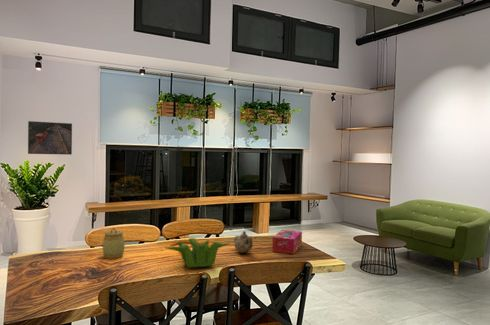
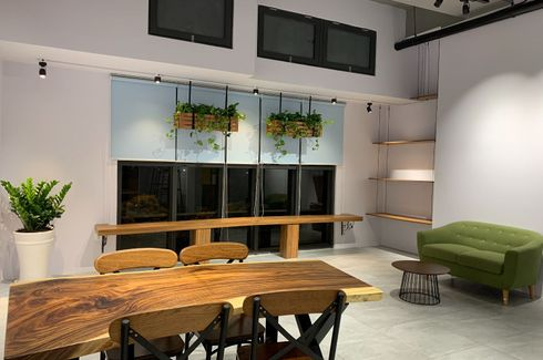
- teapot (243, 242)
- tissue box (287, 241)
- plant (196, 250)
- jar (113, 241)
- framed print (50, 138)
